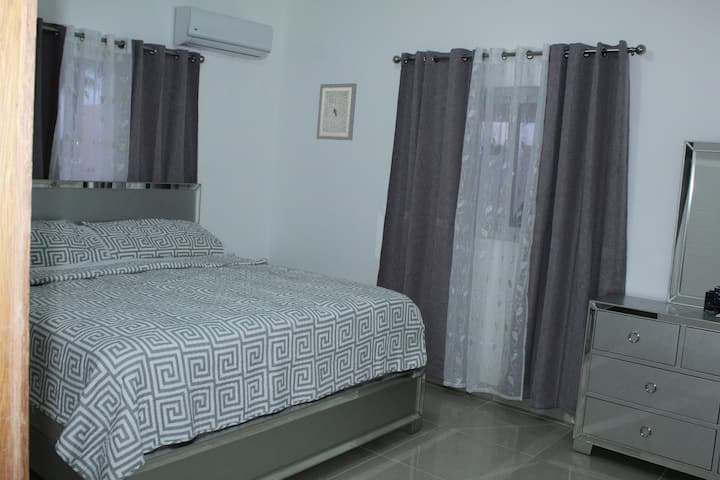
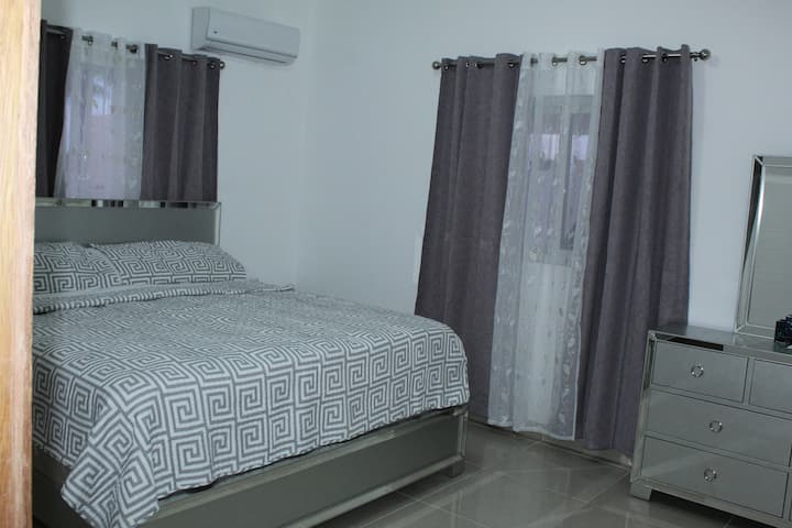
- wall art (336, 111)
